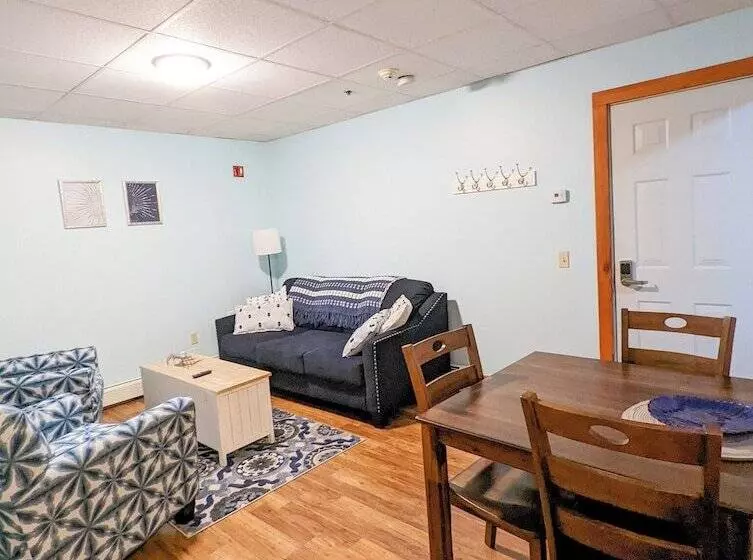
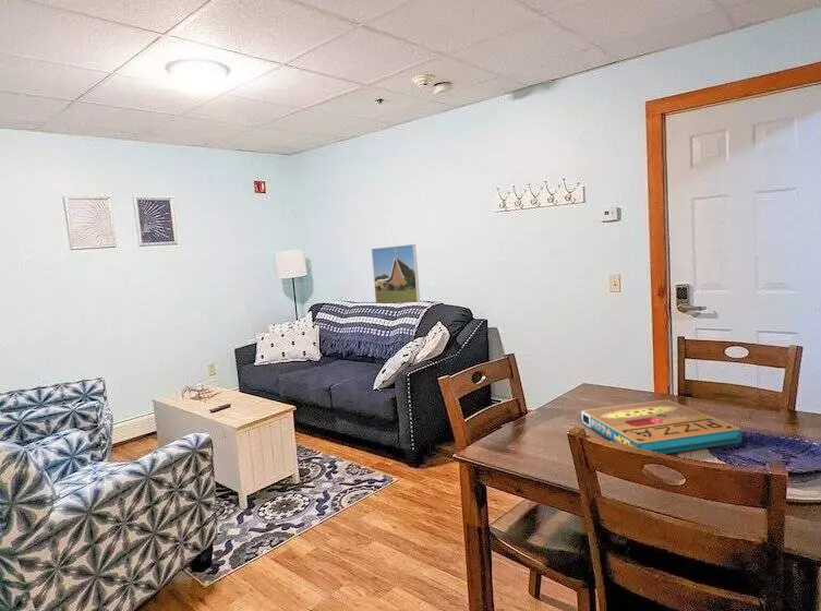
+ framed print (395, 275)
+ pizza box (654, 424)
